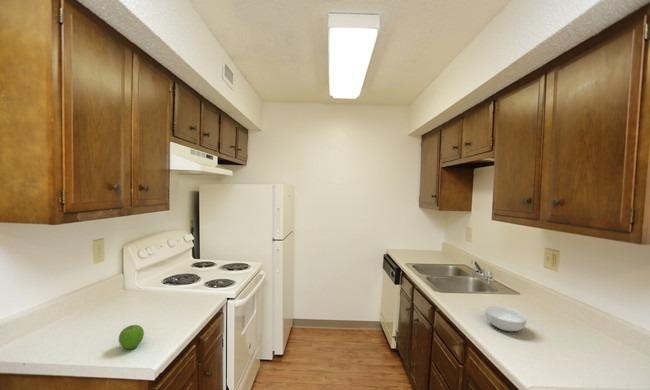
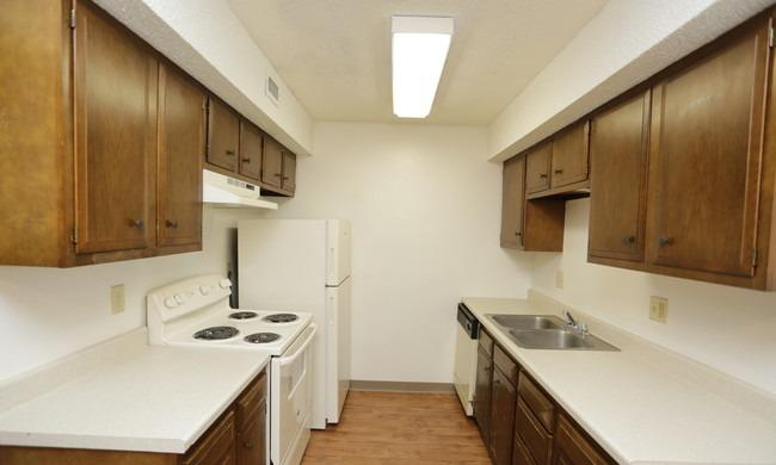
- fruit (131, 337)
- cereal bowl (504, 320)
